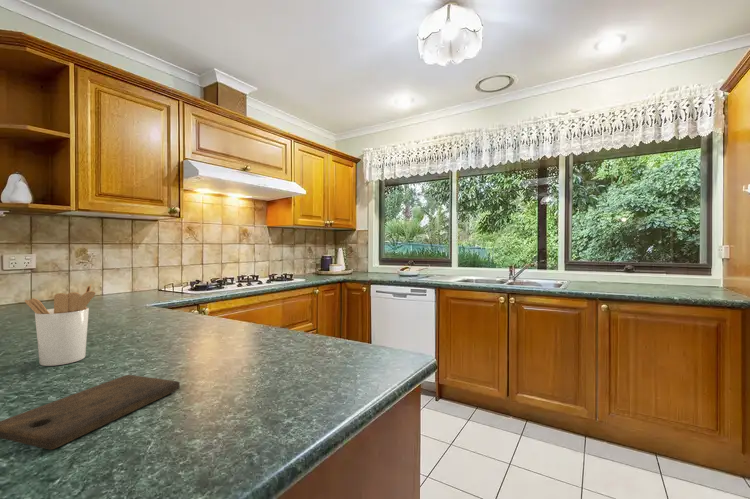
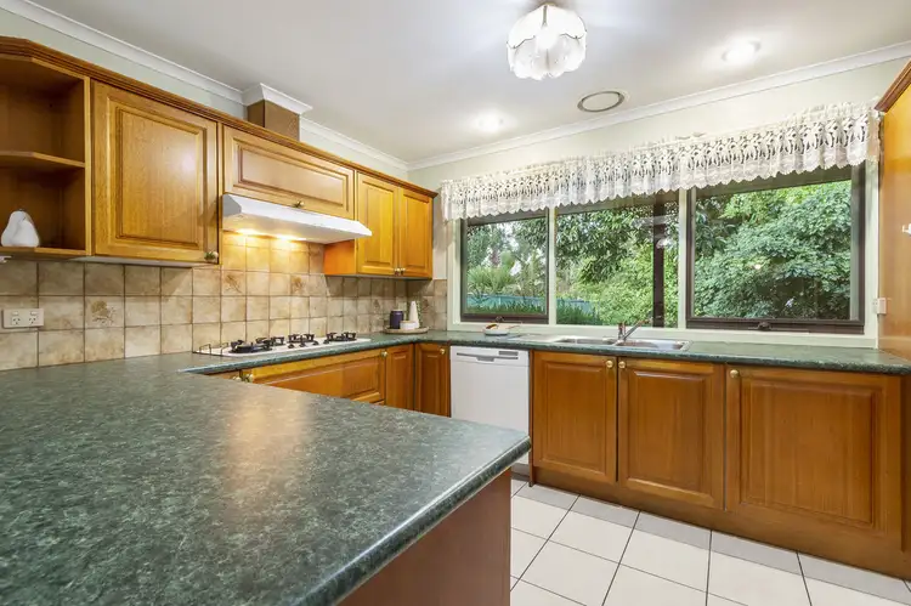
- cutting board (97, 404)
- utensil holder (67, 324)
